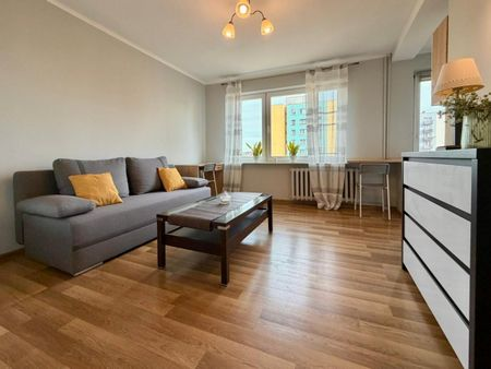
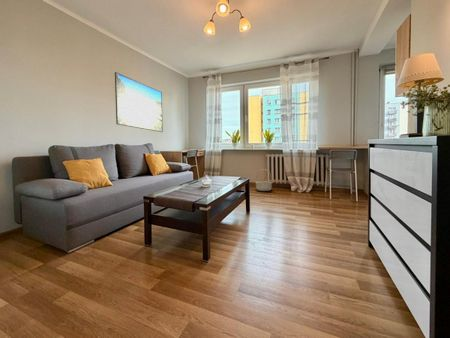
+ basket (263, 181)
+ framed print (141, 106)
